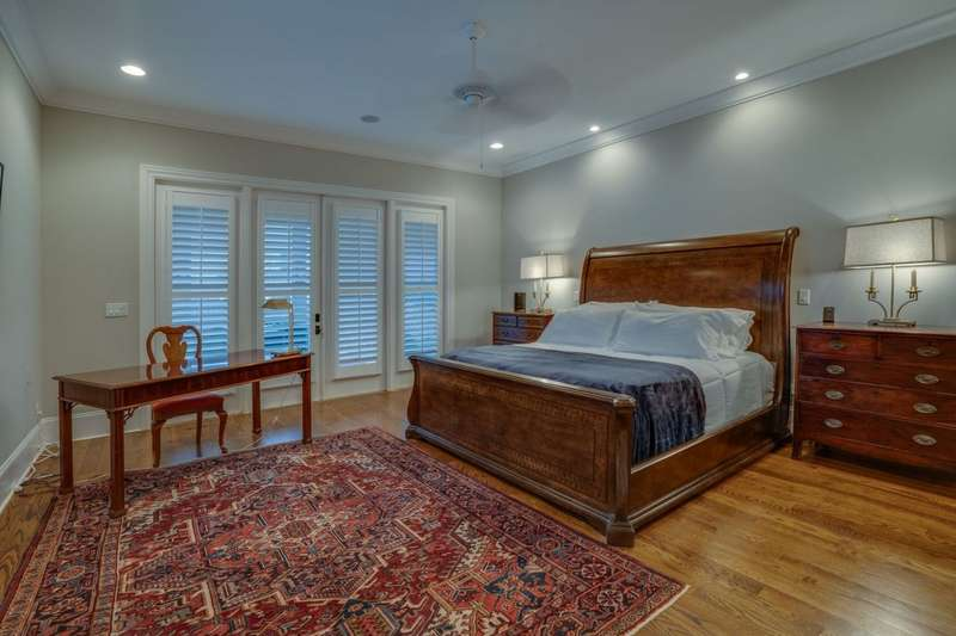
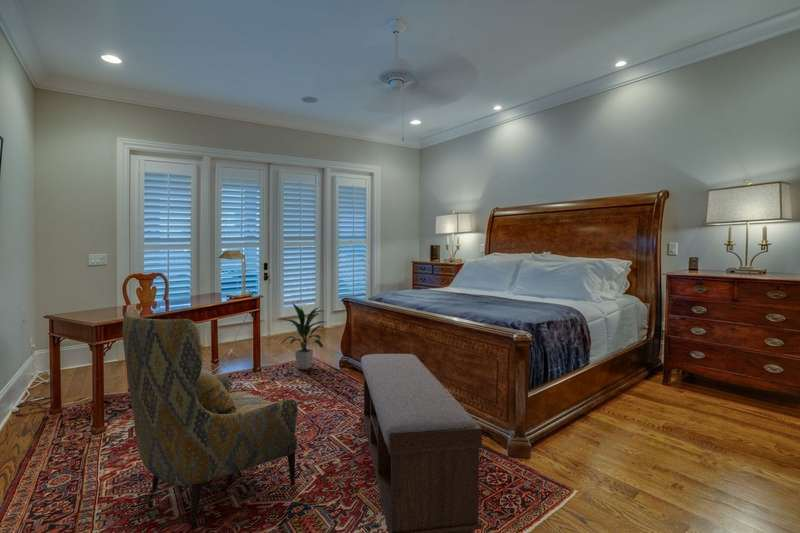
+ armchair (207, 399)
+ indoor plant (306, 335)
+ bench (404, 421)
